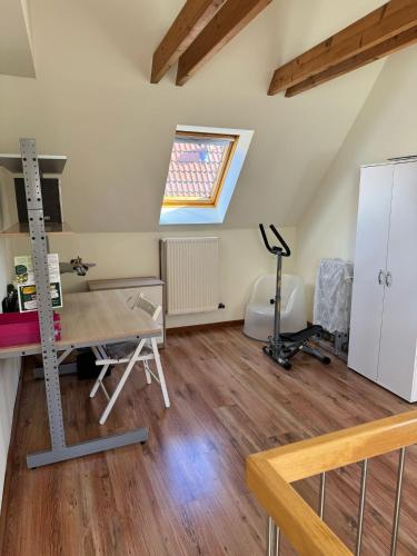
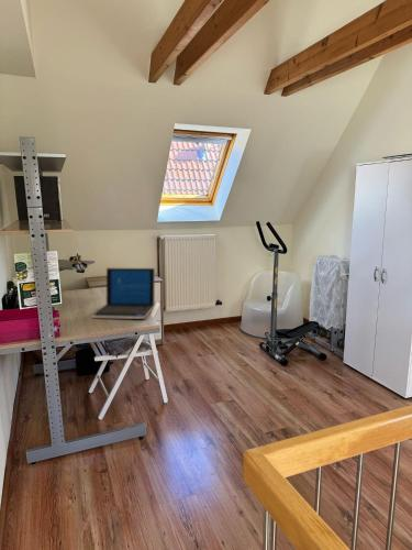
+ laptop (124, 292)
